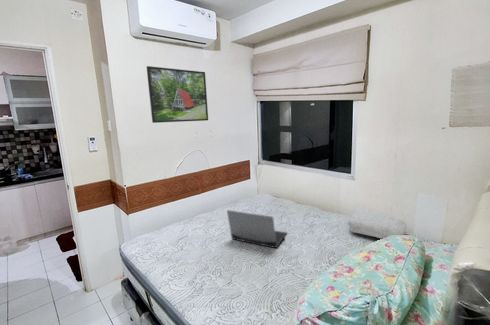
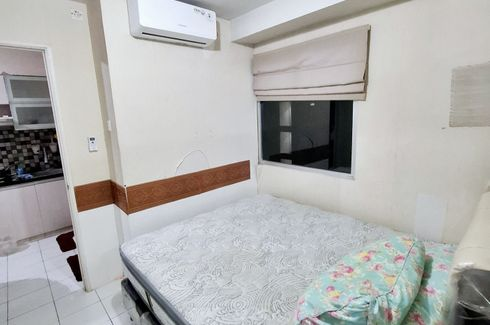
- laptop computer (257, 222)
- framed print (180, 95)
- soap bar (374, 224)
